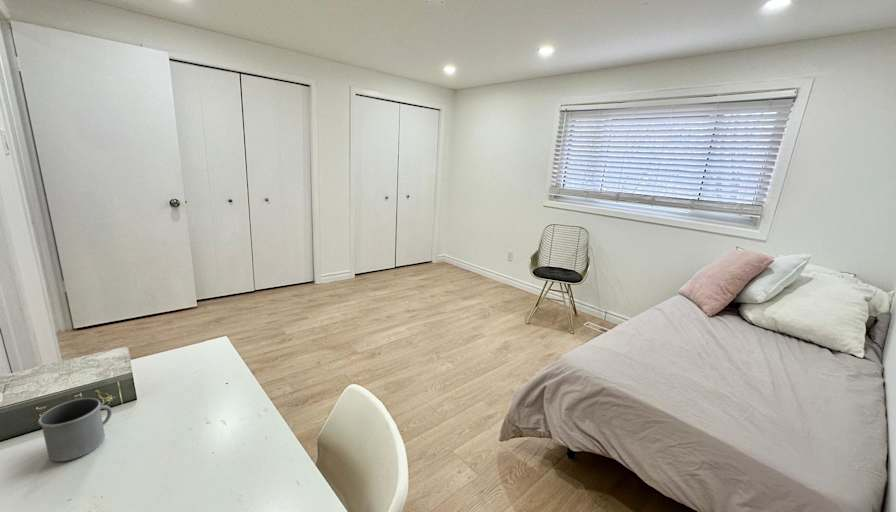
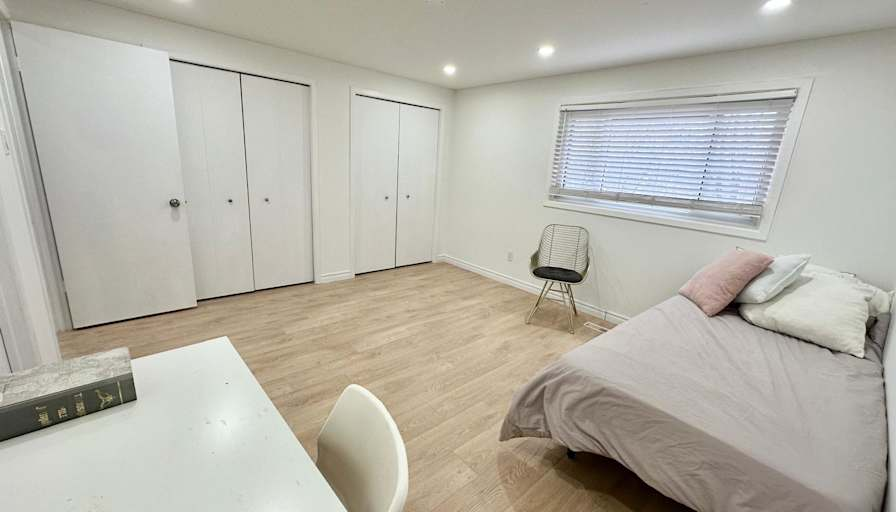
- mug (80, 425)
